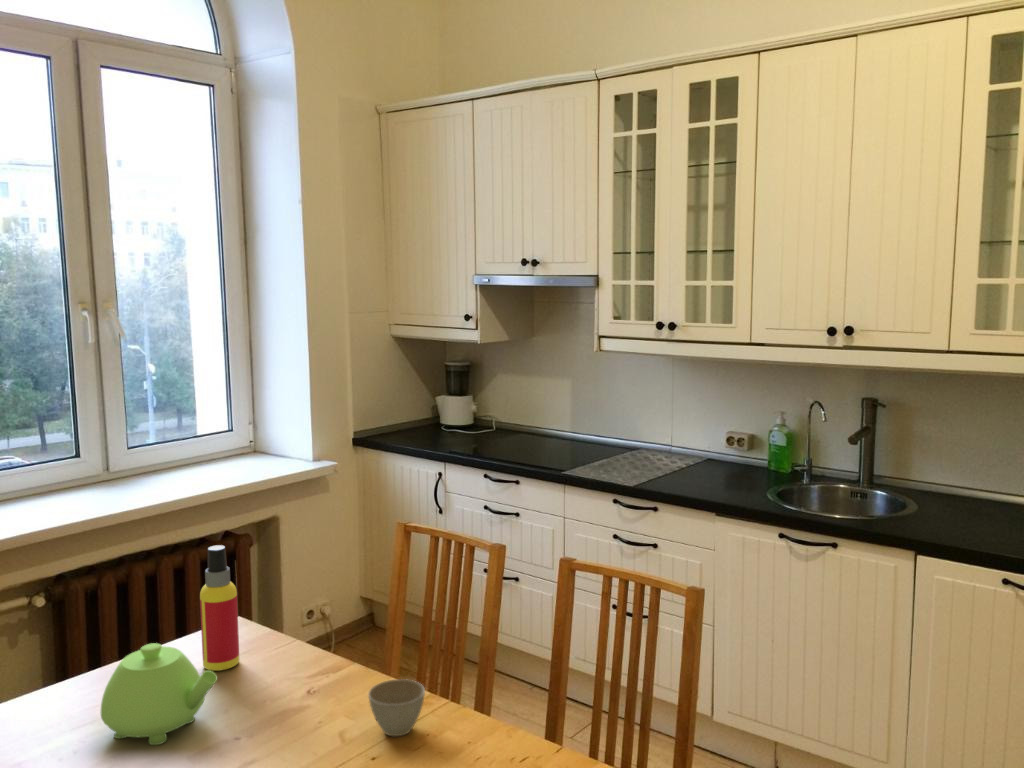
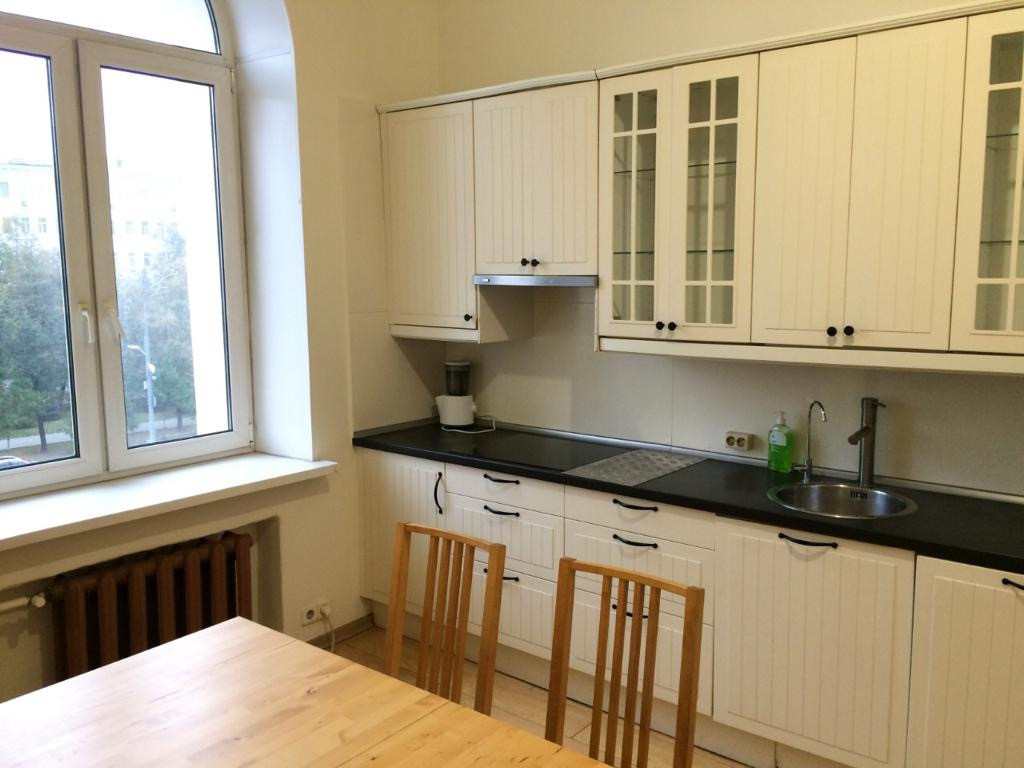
- teapot (164, 688)
- spray bottle (219, 606)
- flower pot (397, 710)
